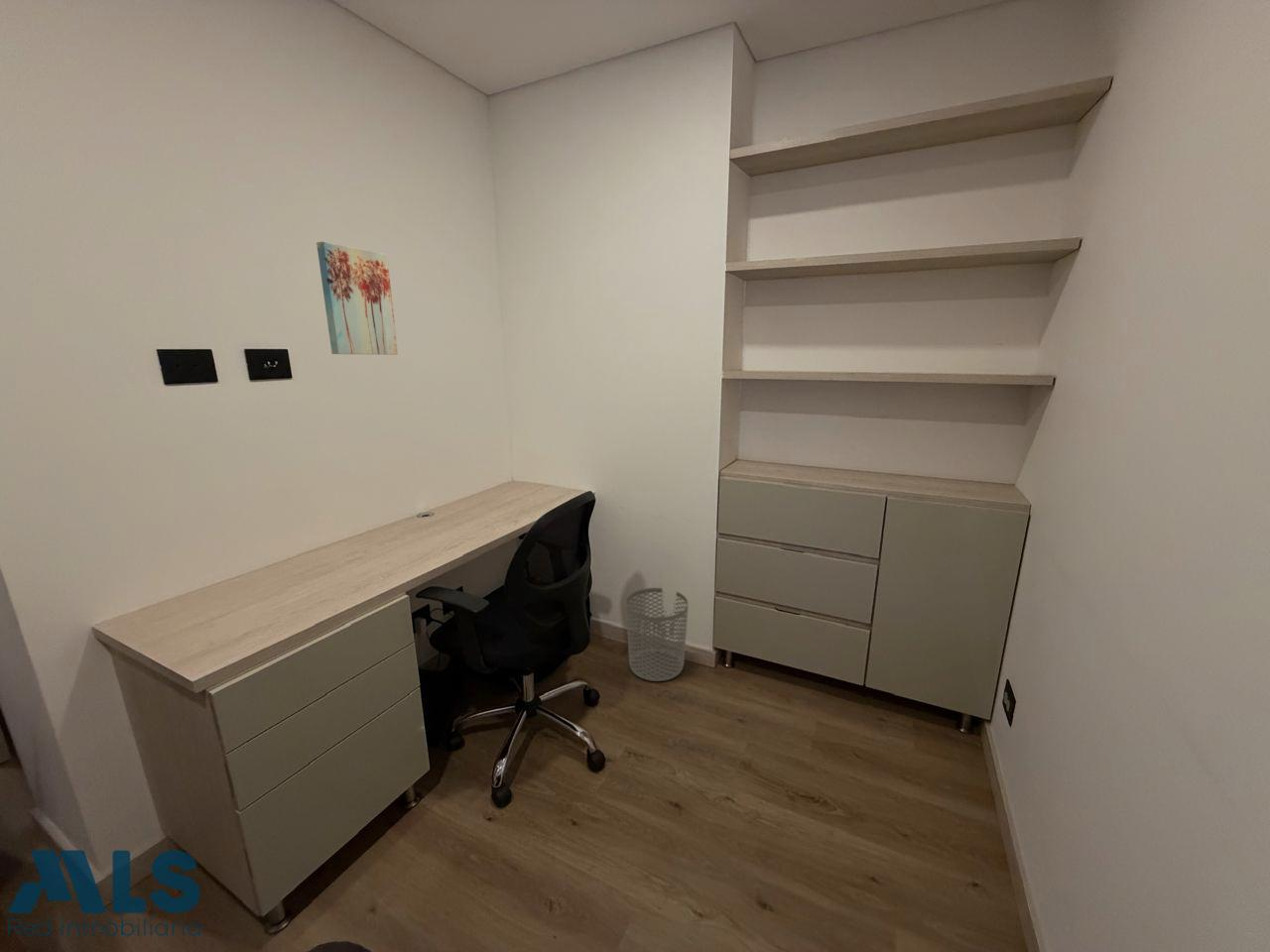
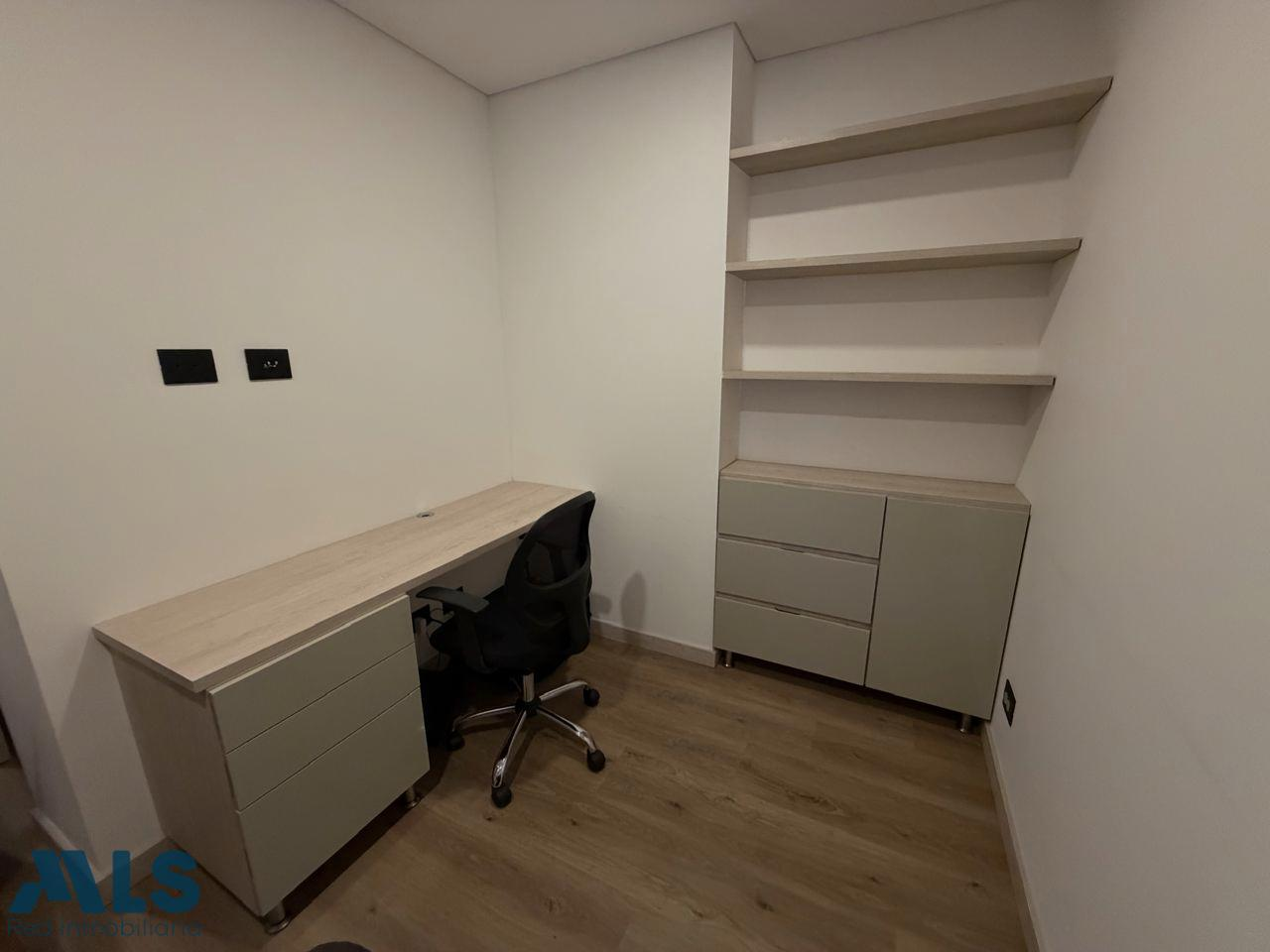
- wall art (360, 302)
- waste bin (657, 634)
